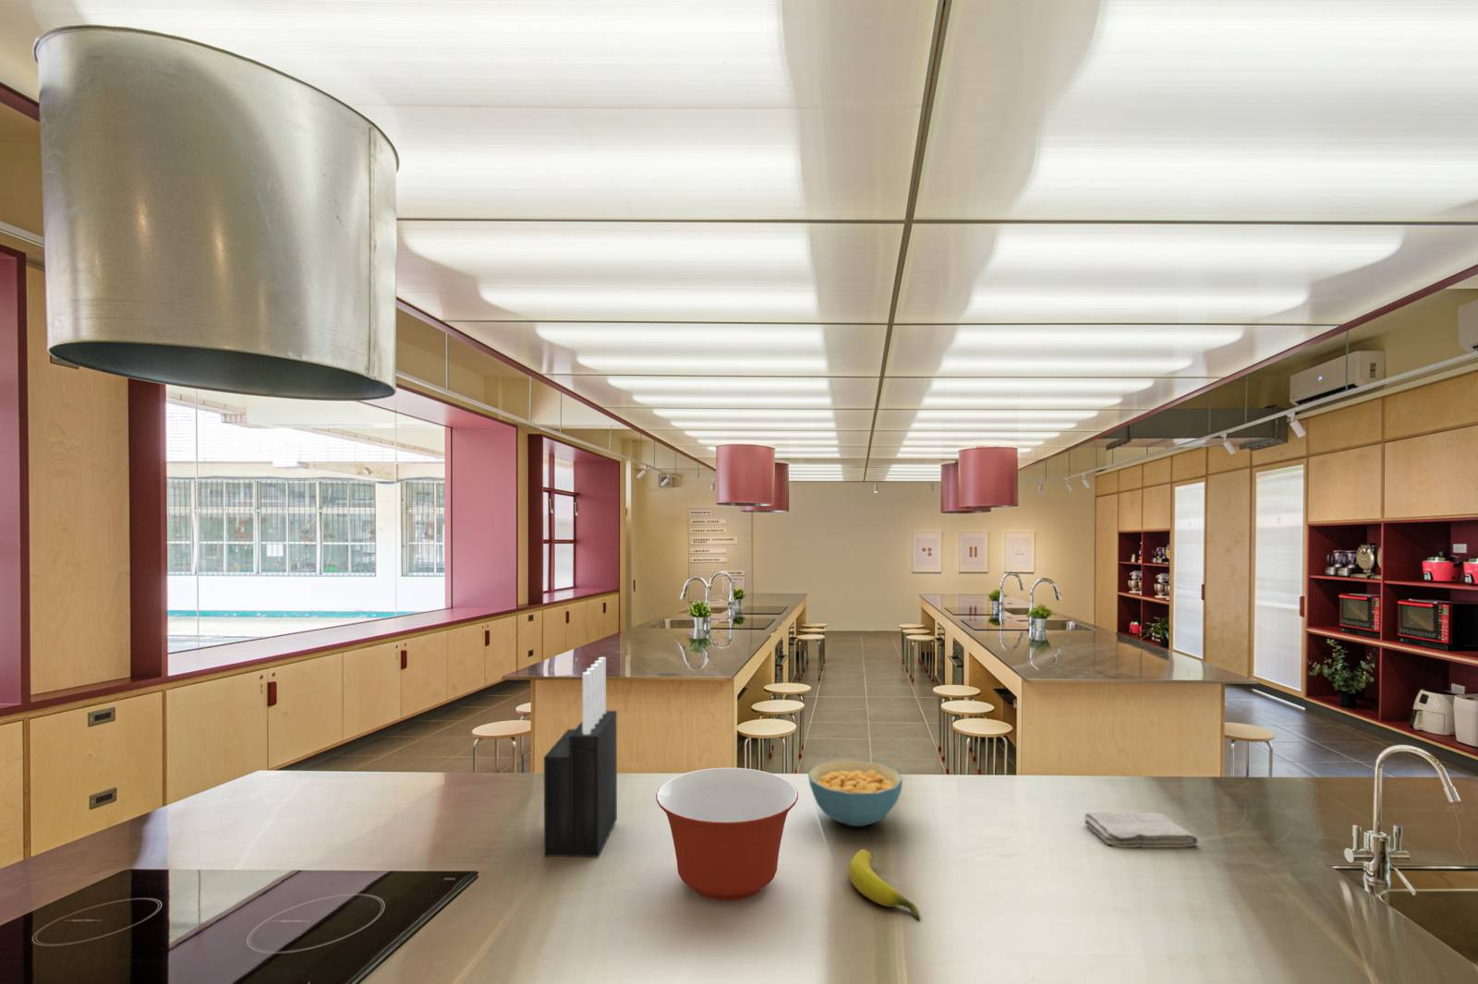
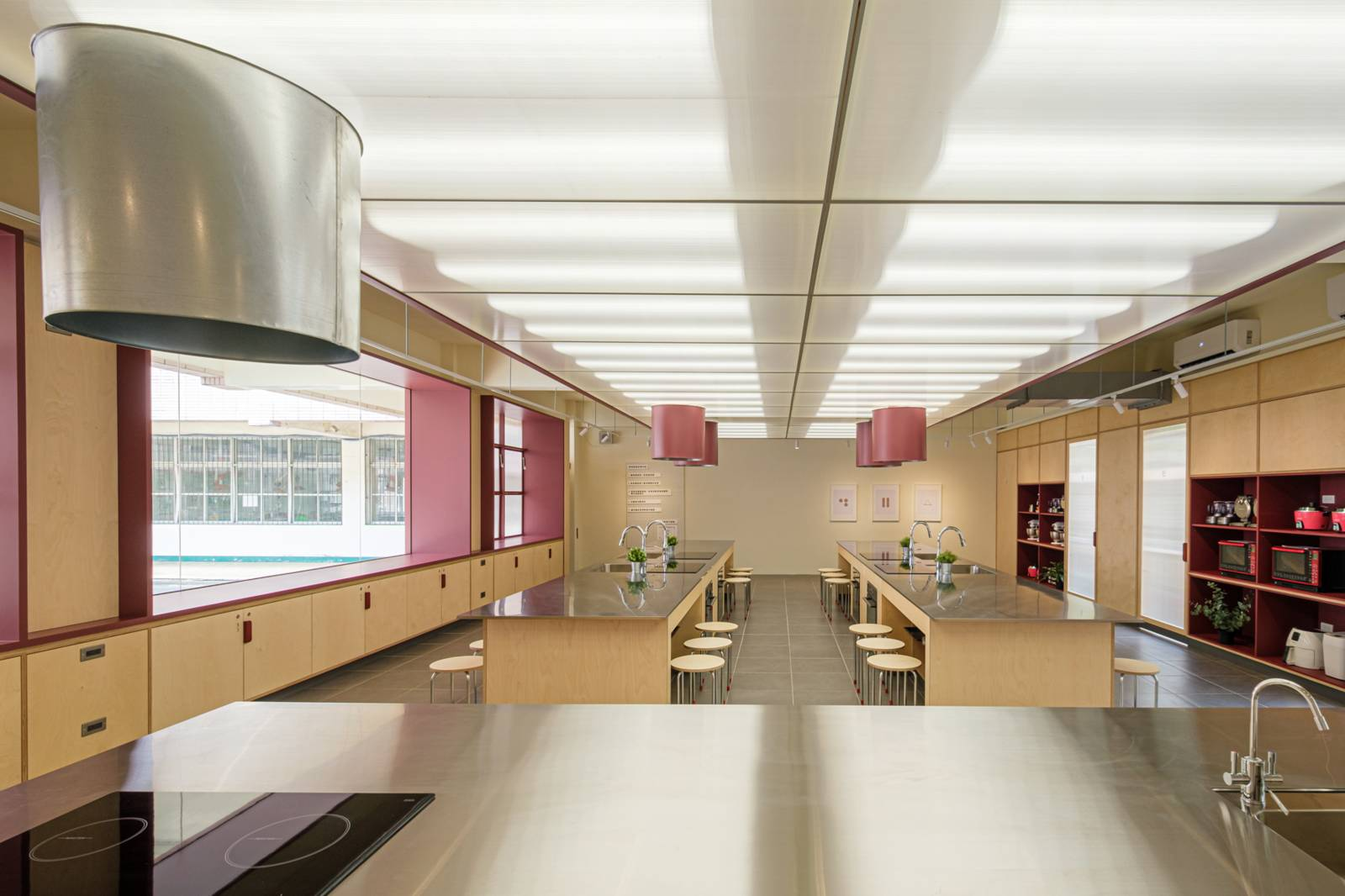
- knife block (577, 750)
- cereal bowl (855, 798)
- washcloth (1137, 828)
- banana (878, 879)
- mixing bowl (727, 837)
